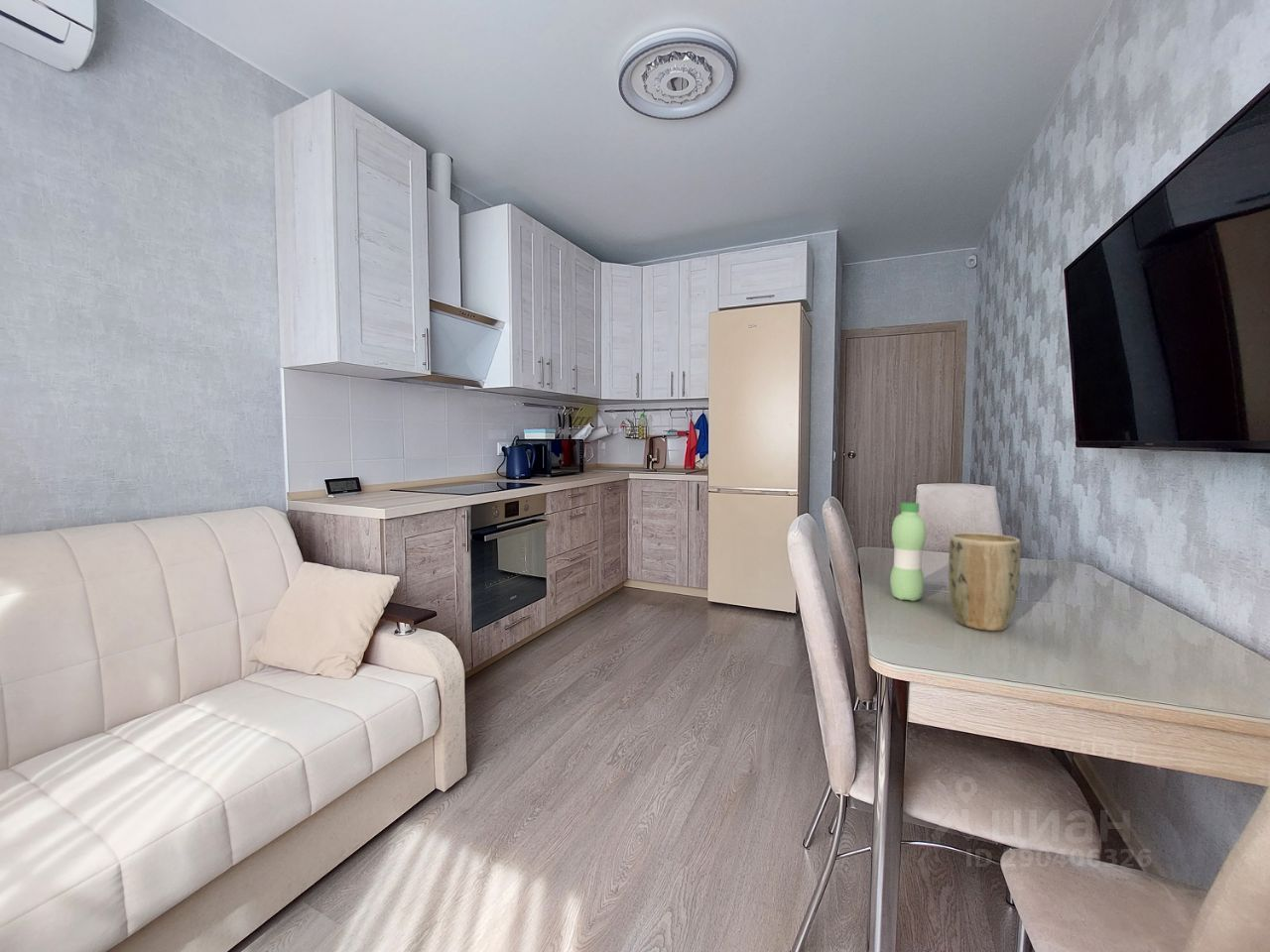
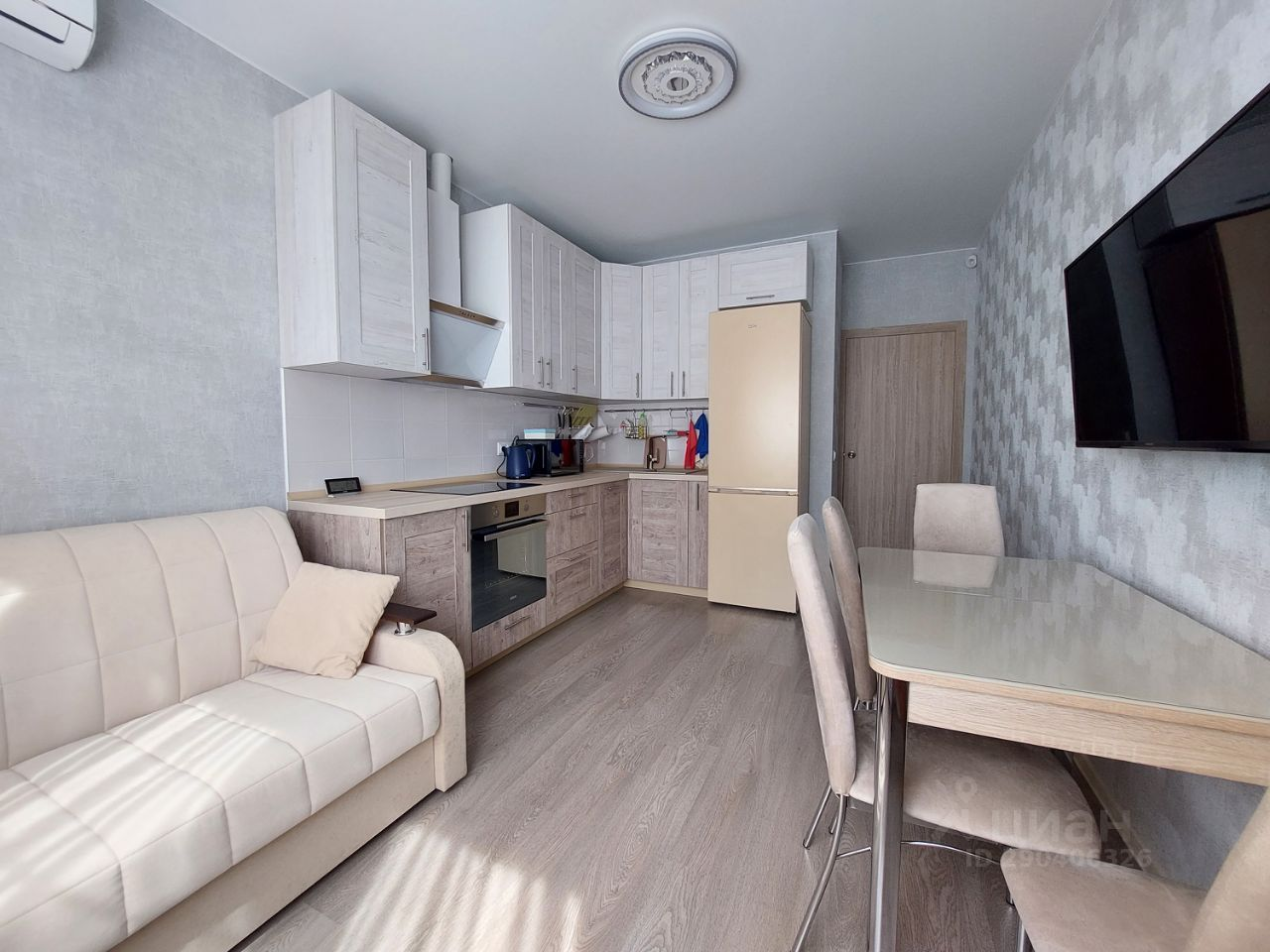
- plant pot (982, 580)
- water bottle (908, 550)
